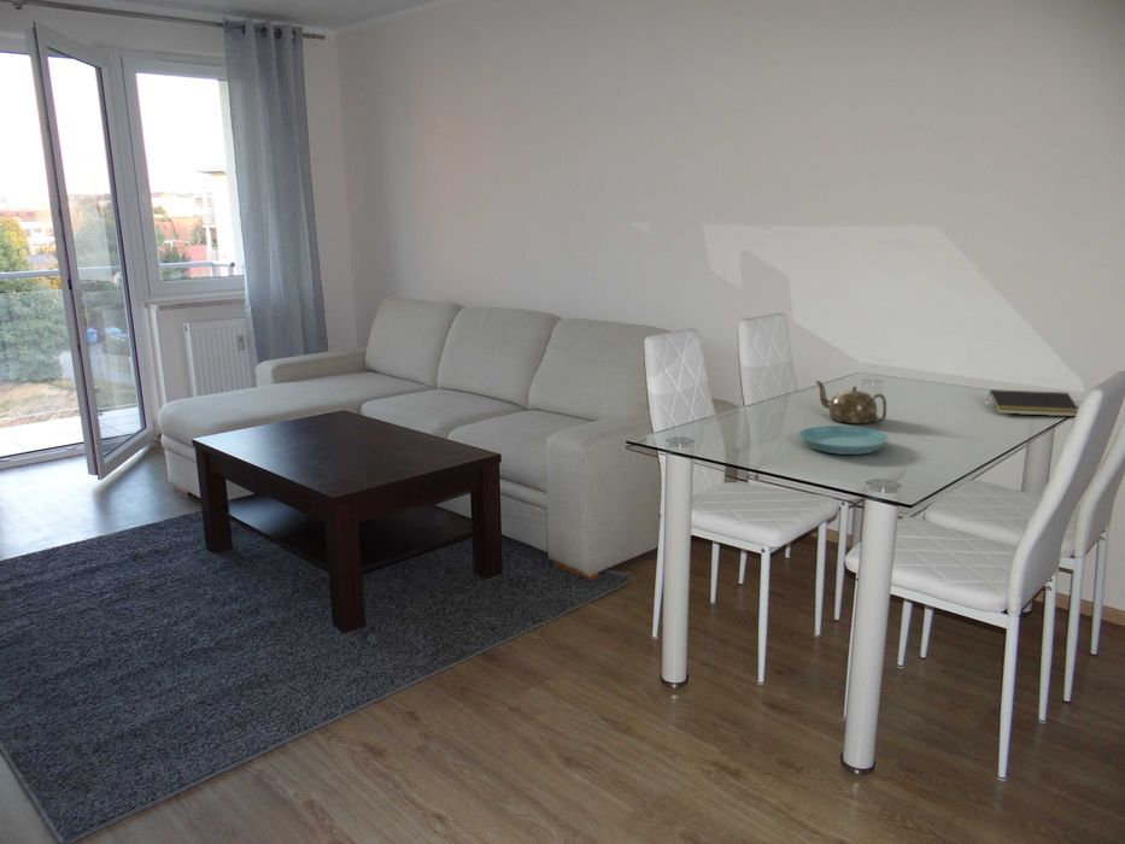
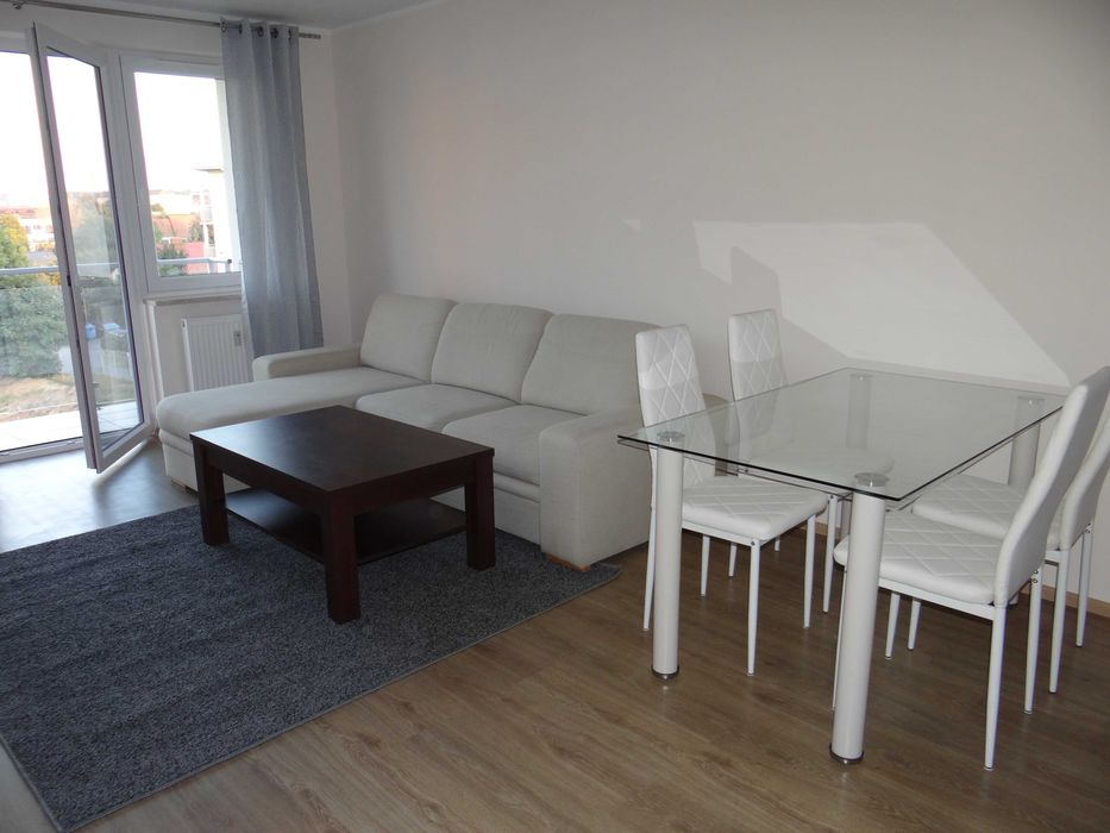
- notepad (1033, 403)
- saucer (843, 440)
- teapot (849, 402)
